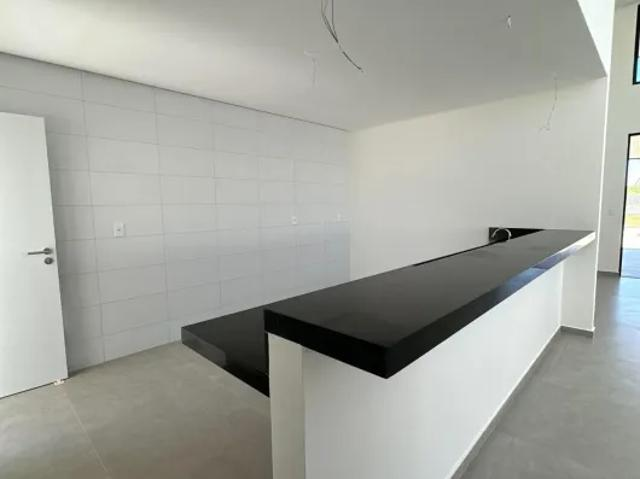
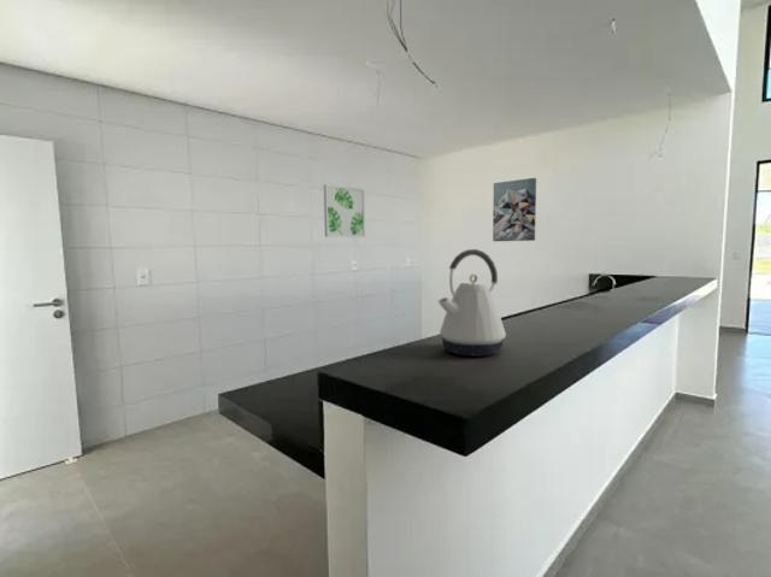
+ wall art (513, 211)
+ wall art (345, 212)
+ kettle (470, 300)
